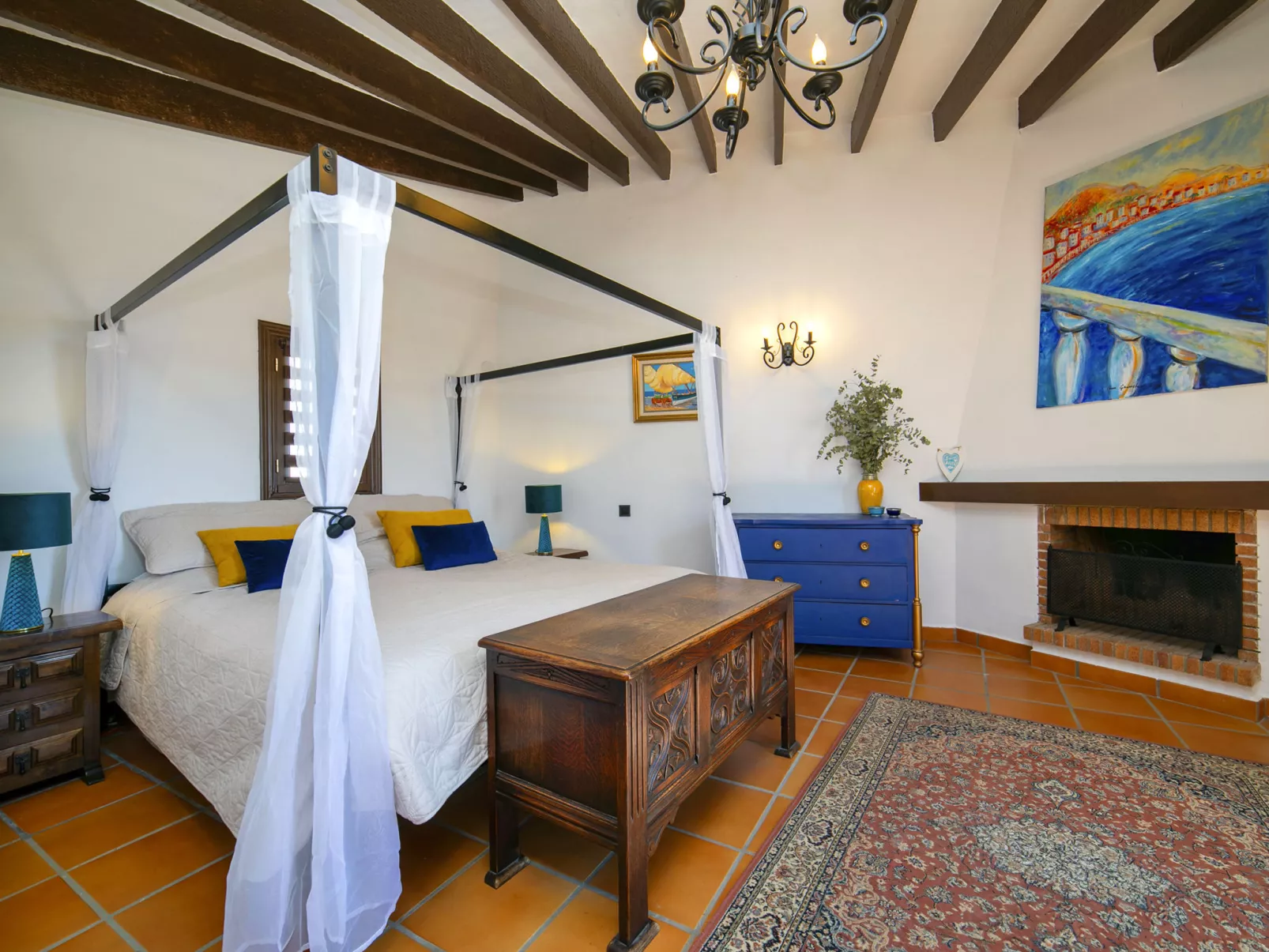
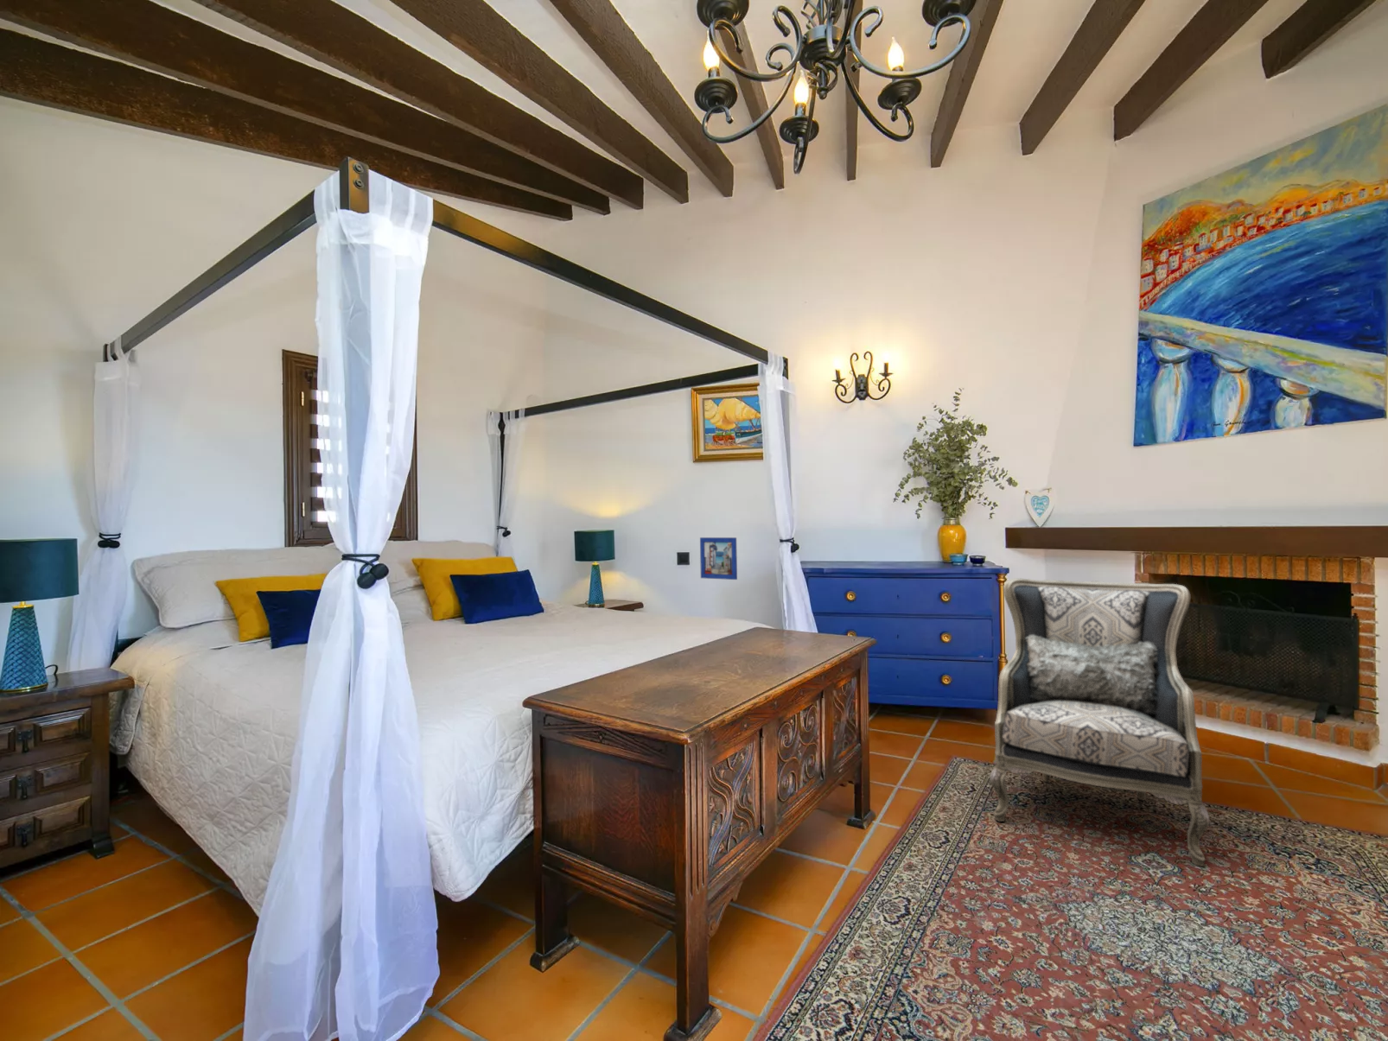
+ armchair (1111, 699)
+ decorative tile (719, 558)
